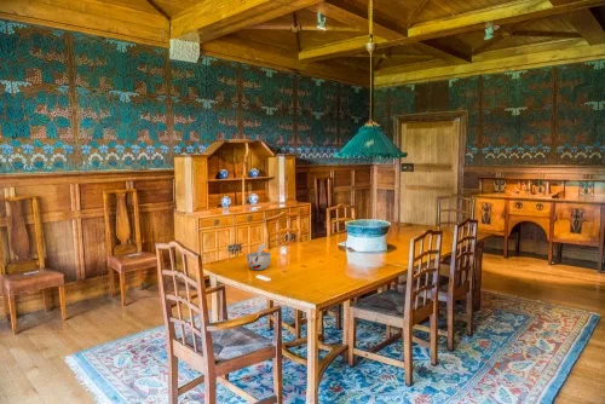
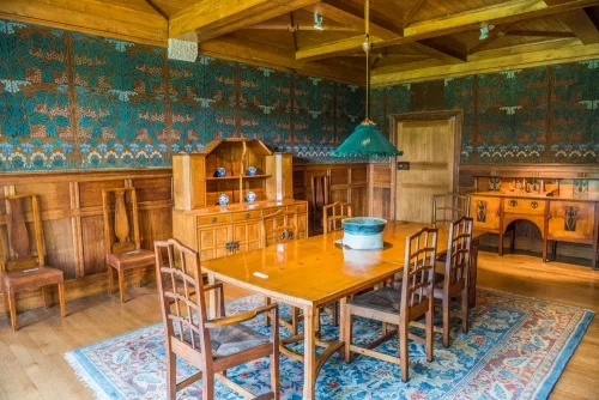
- cup (260, 255)
